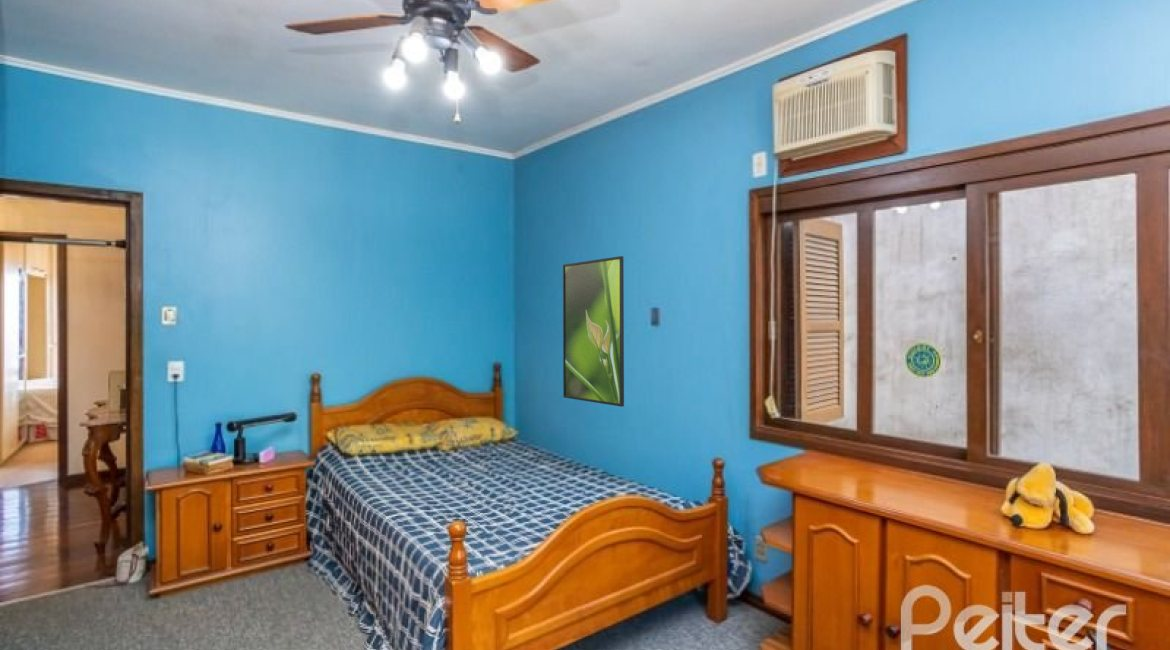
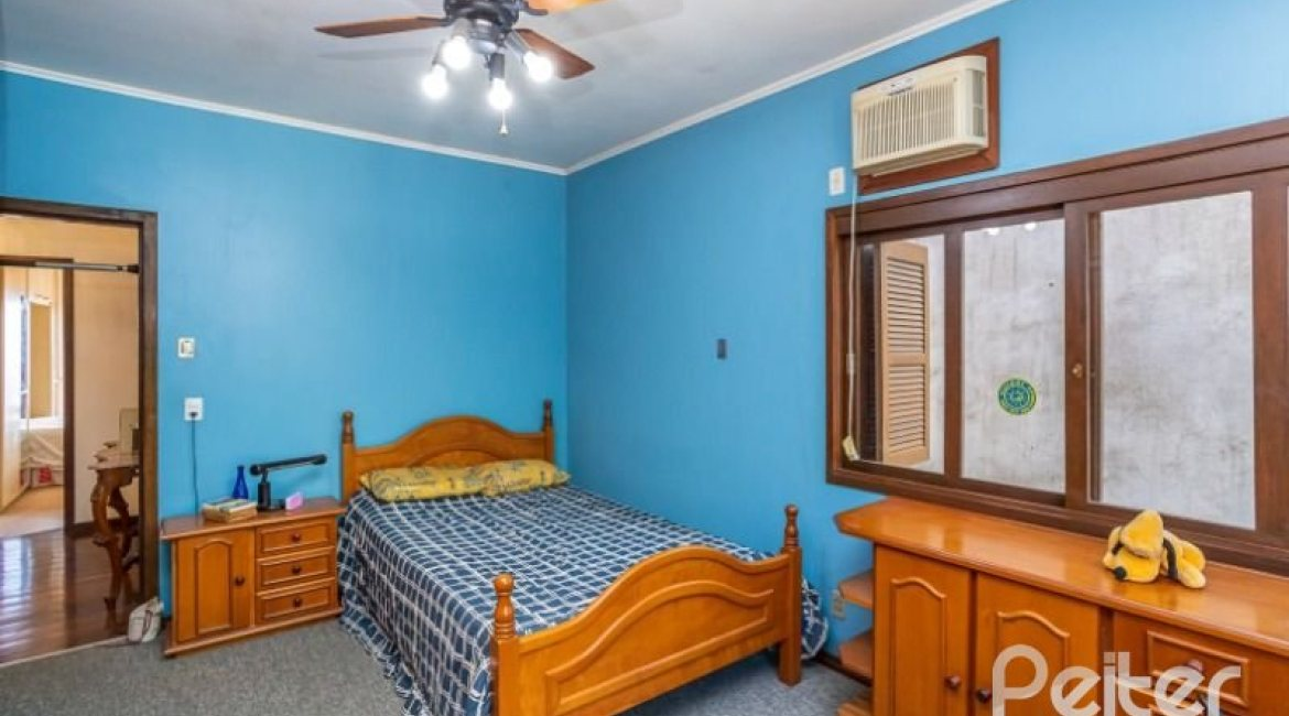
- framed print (591, 331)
